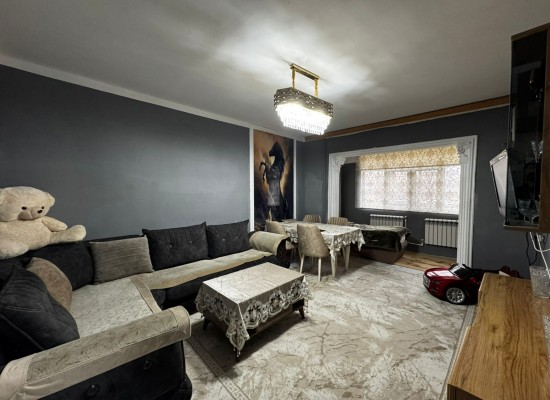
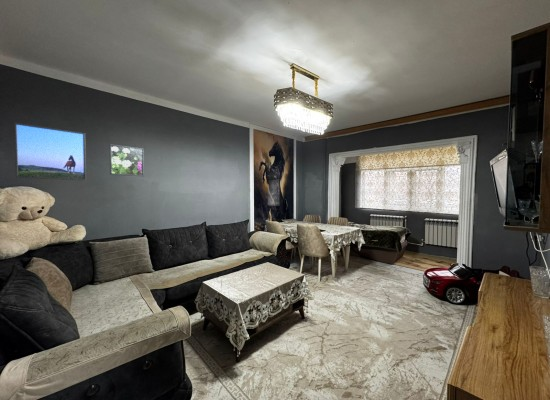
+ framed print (53, 153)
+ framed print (127, 160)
